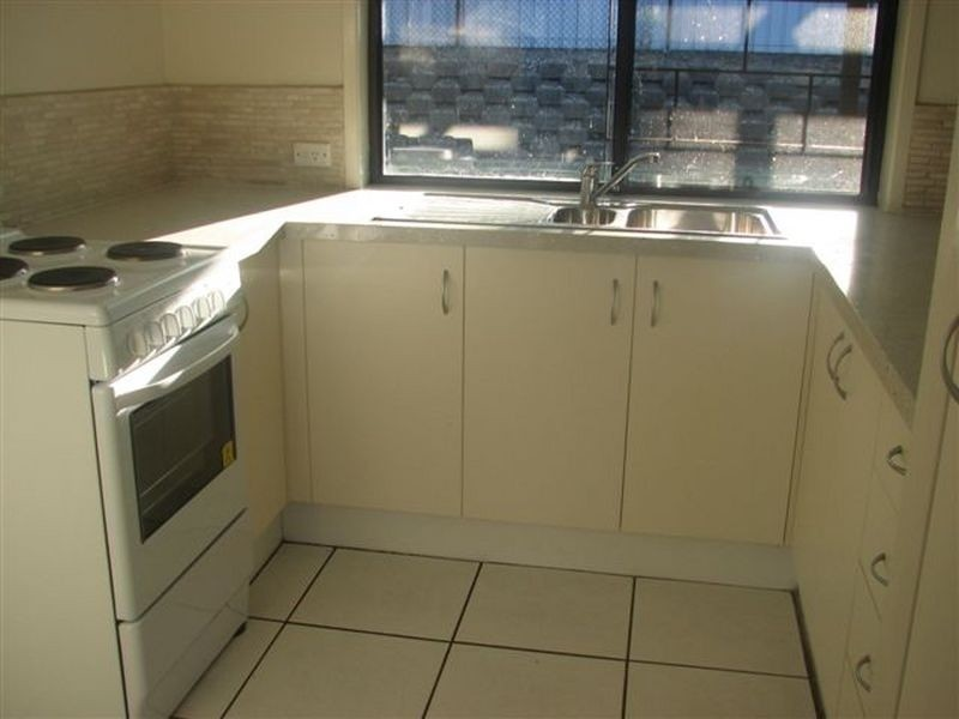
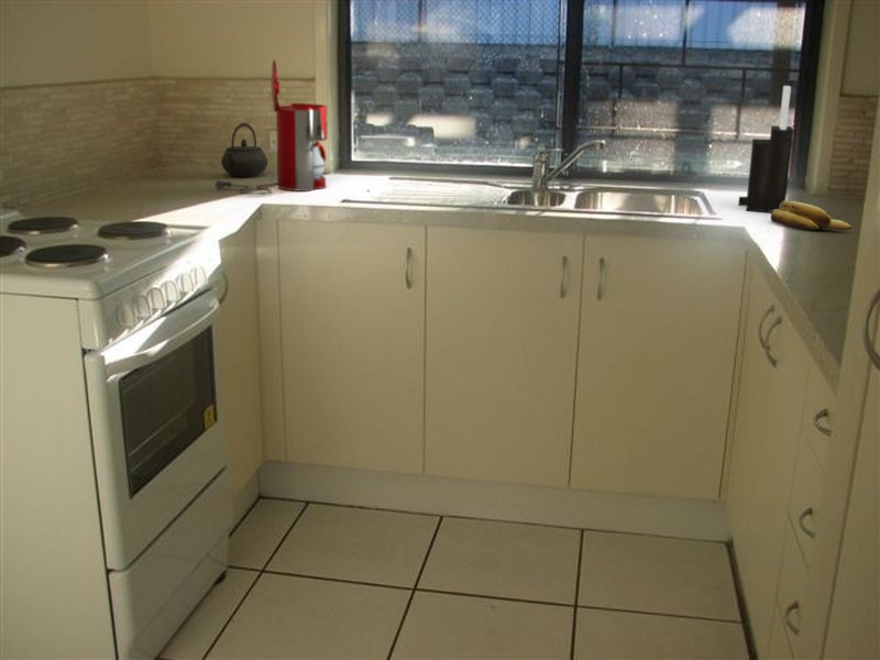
+ banana (810, 212)
+ kettle (242, 150)
+ coffee maker (276, 124)
+ knife block (767, 147)
